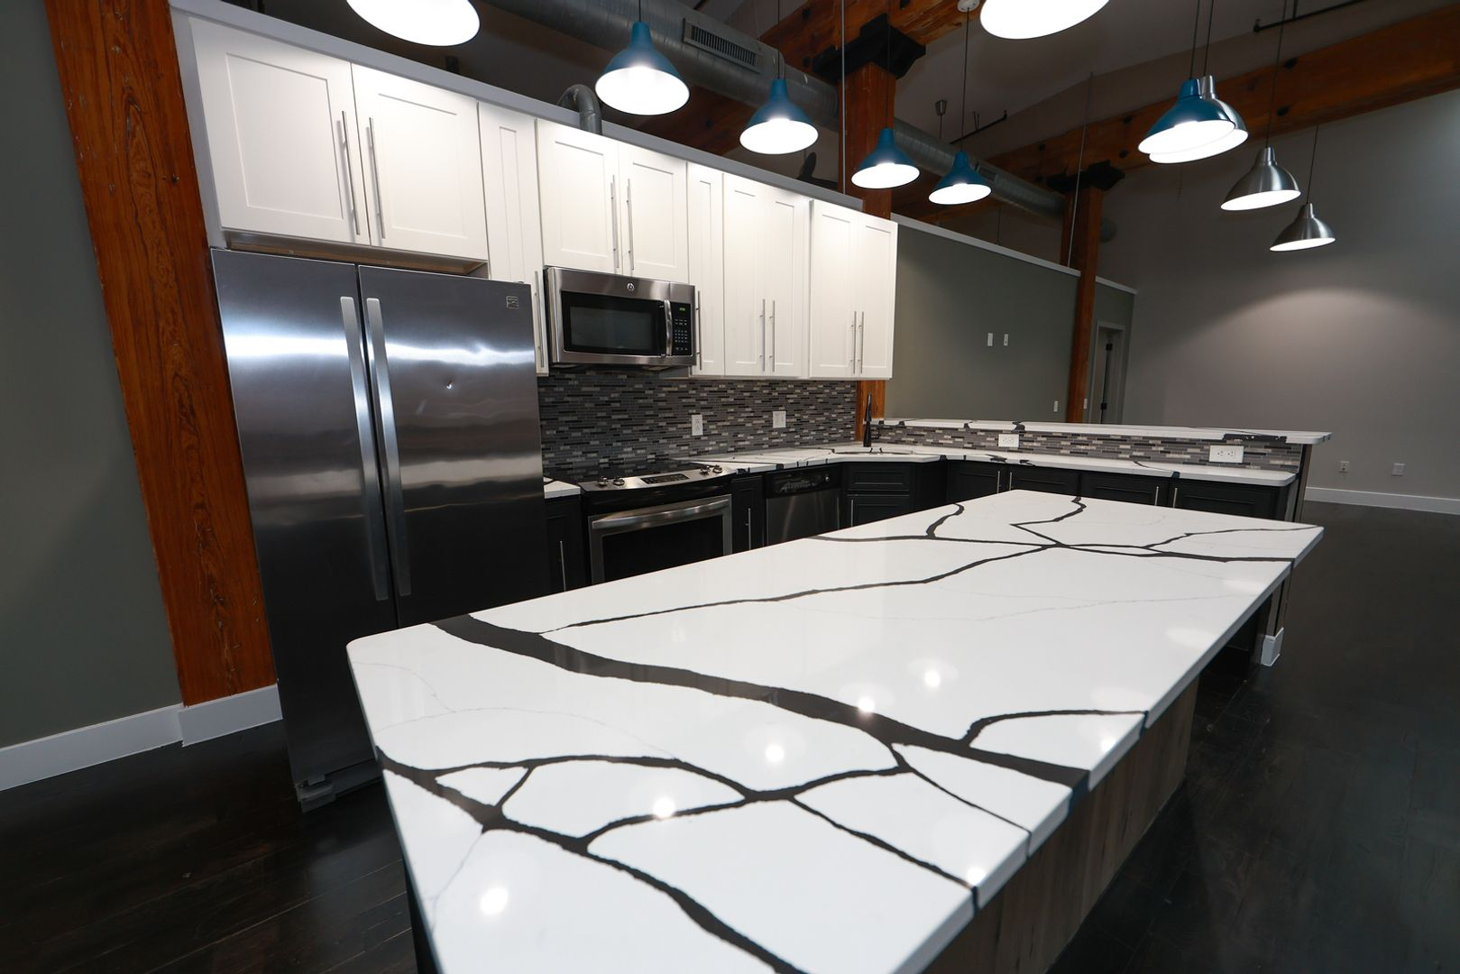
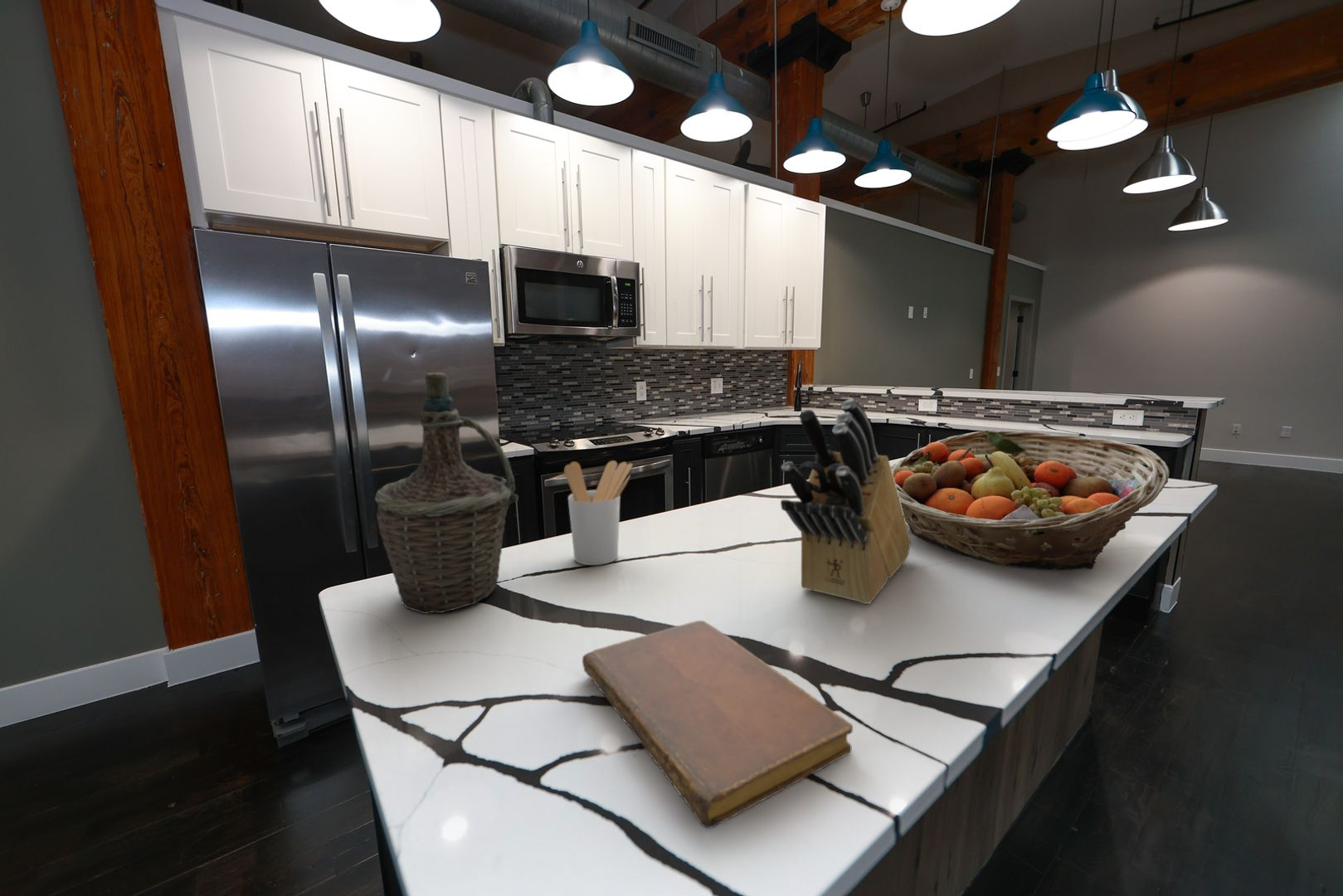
+ knife block (854, 490)
+ utensil holder (602, 509)
+ notebook (703, 696)
+ bottle (445, 487)
+ fruit basket (1004, 489)
